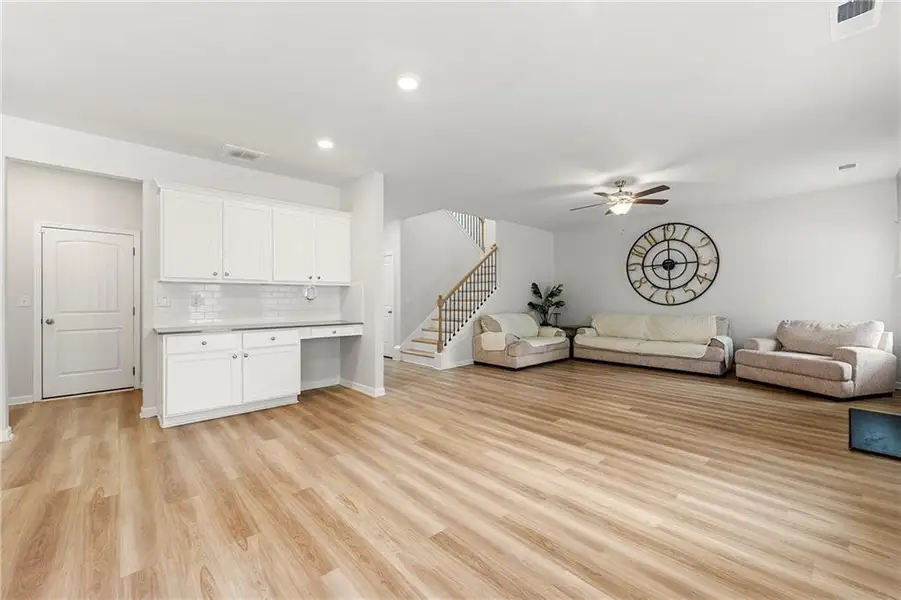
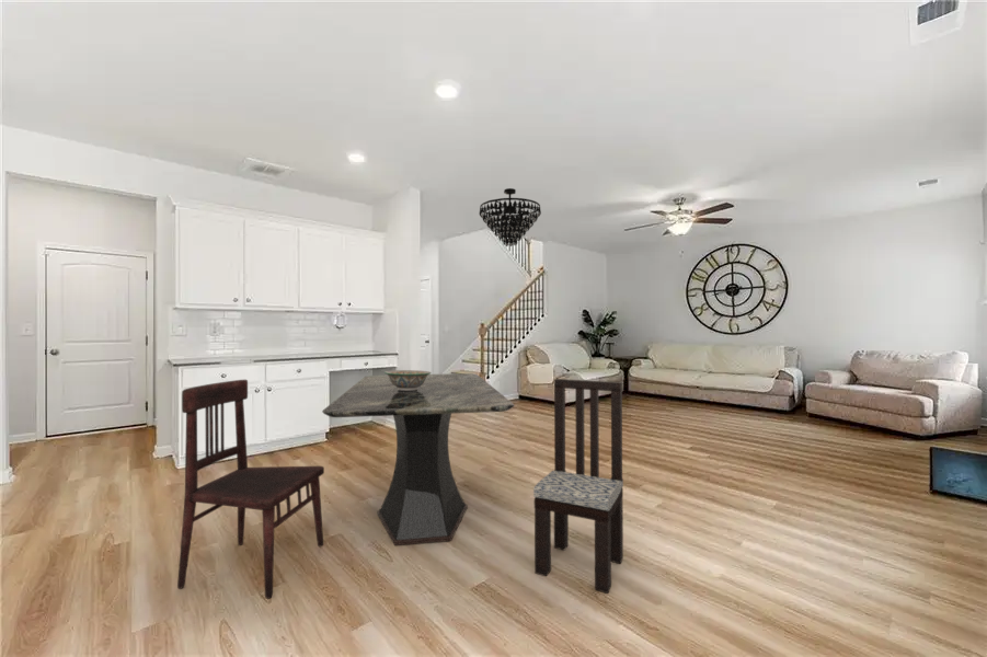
+ dining chair (254, 474)
+ dining chair (579, 474)
+ decorative bowl (408, 380)
+ dining table (422, 449)
+ chandelier (509, 218)
